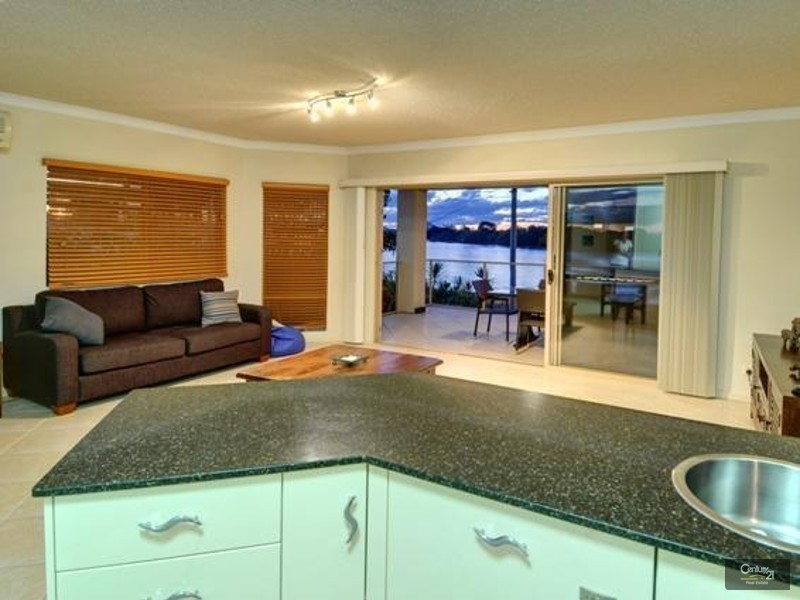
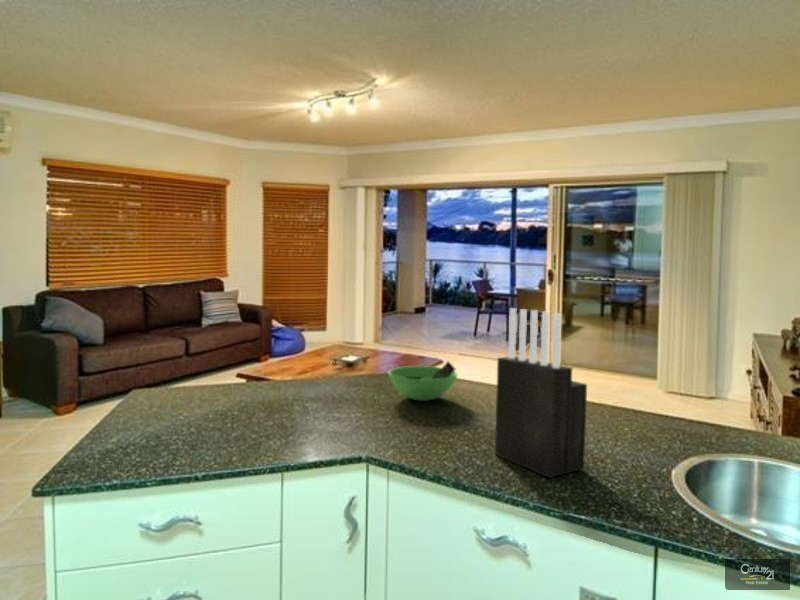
+ knife block (543, 386)
+ bowl (422, 381)
